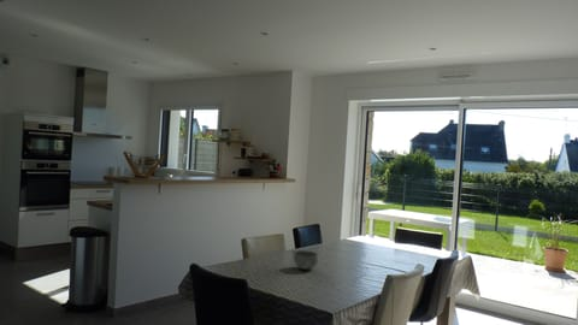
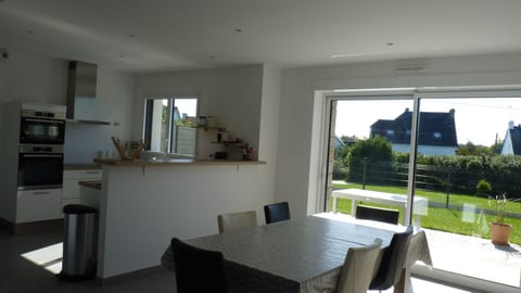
- bowl (305, 260)
